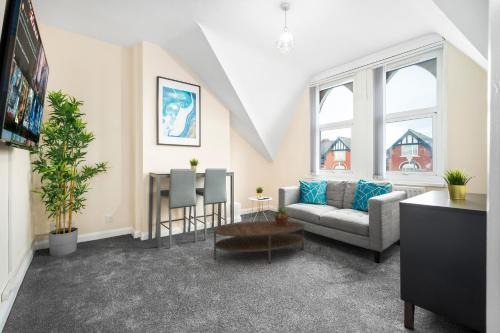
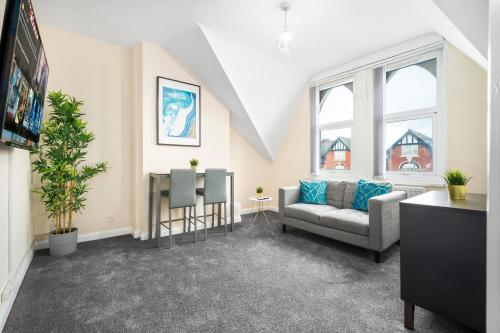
- potted plant (281, 214)
- coffee table (261, 240)
